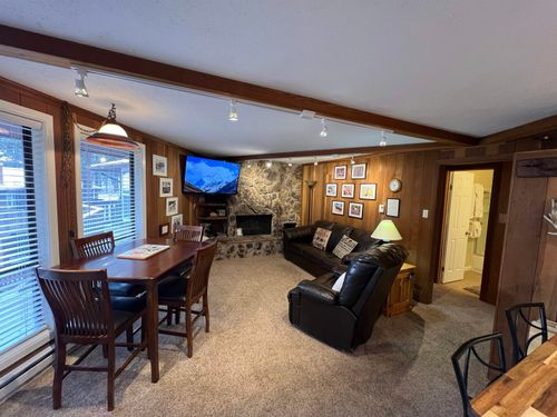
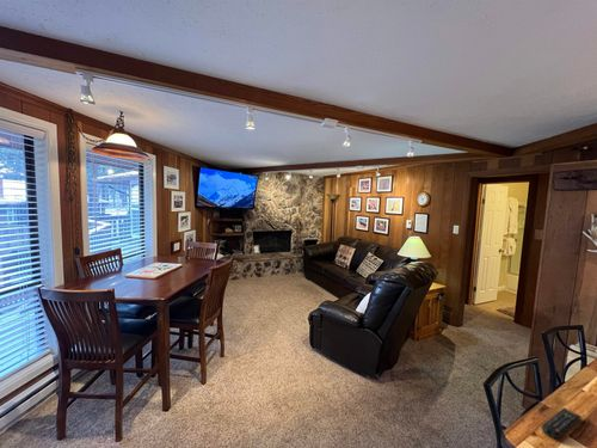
+ remote control (561, 422)
